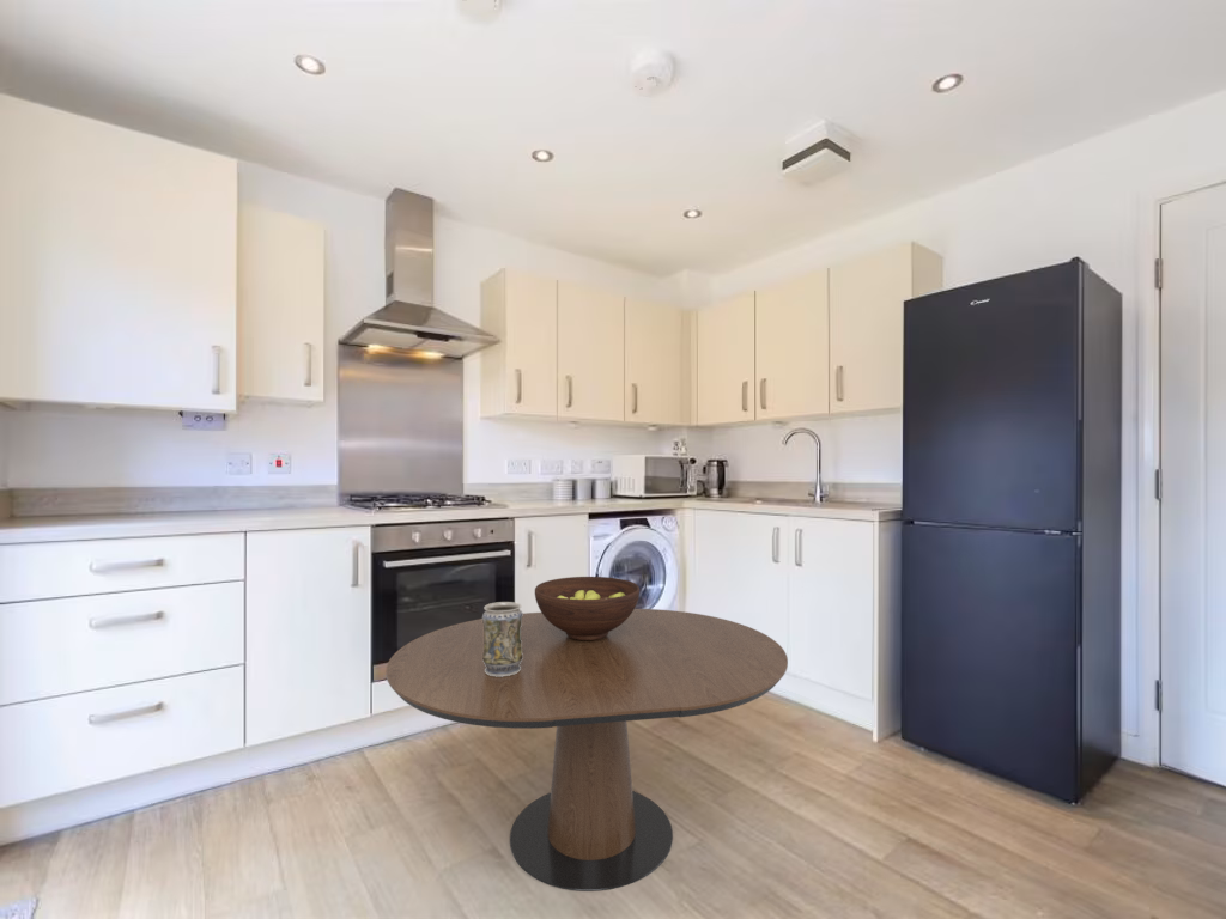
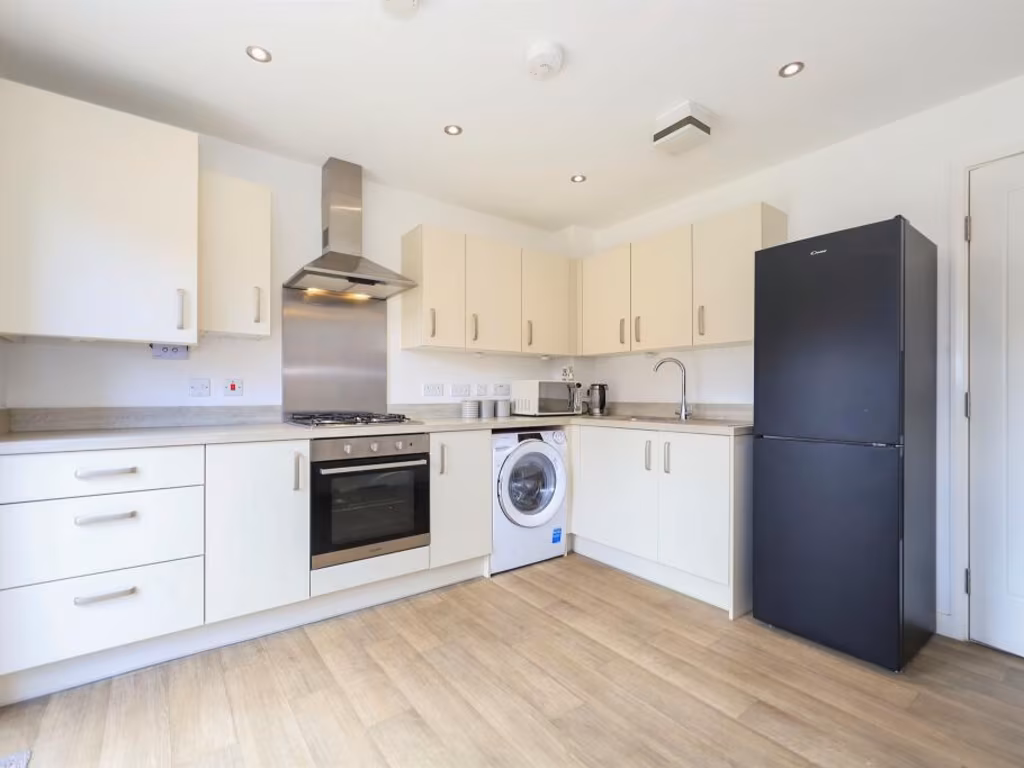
- dining table (588, 729)
- vase (502, 637)
- fruit bowl (587, 610)
